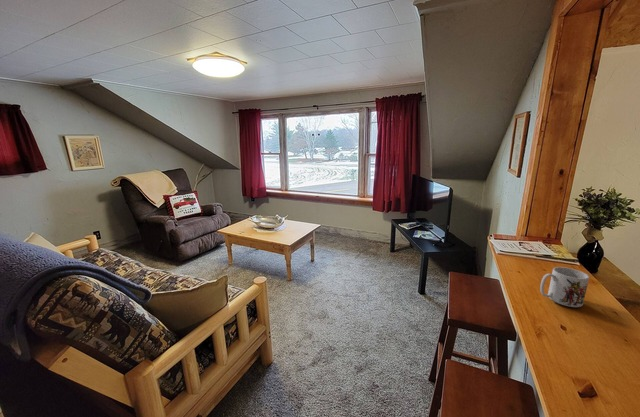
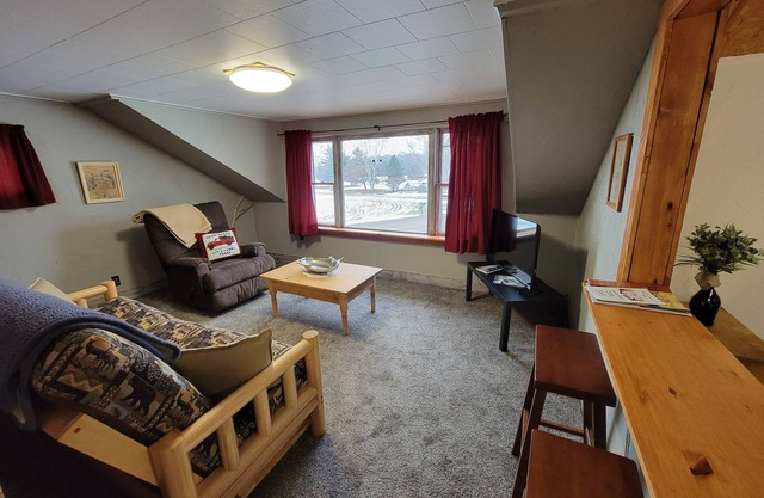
- mug (561, 286)
